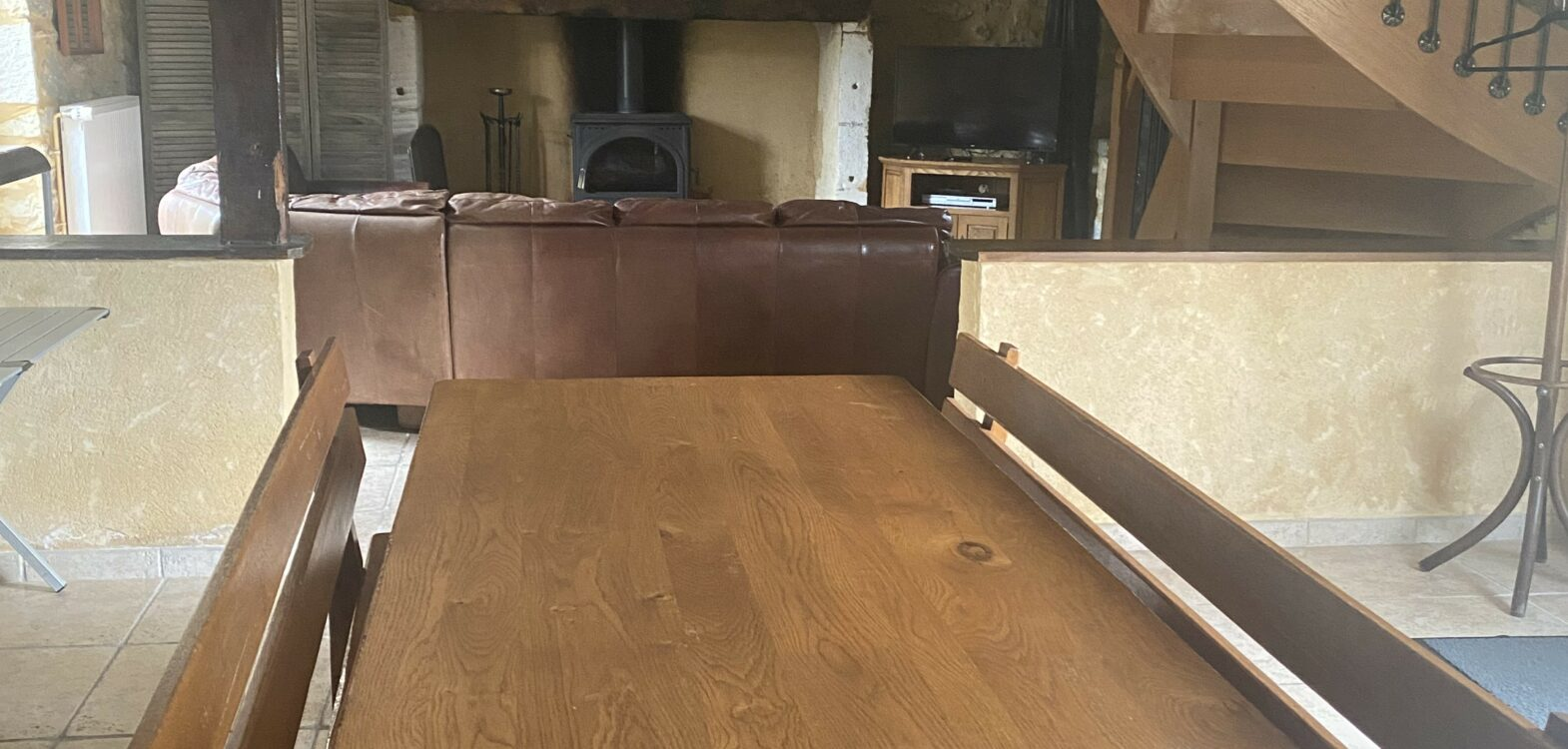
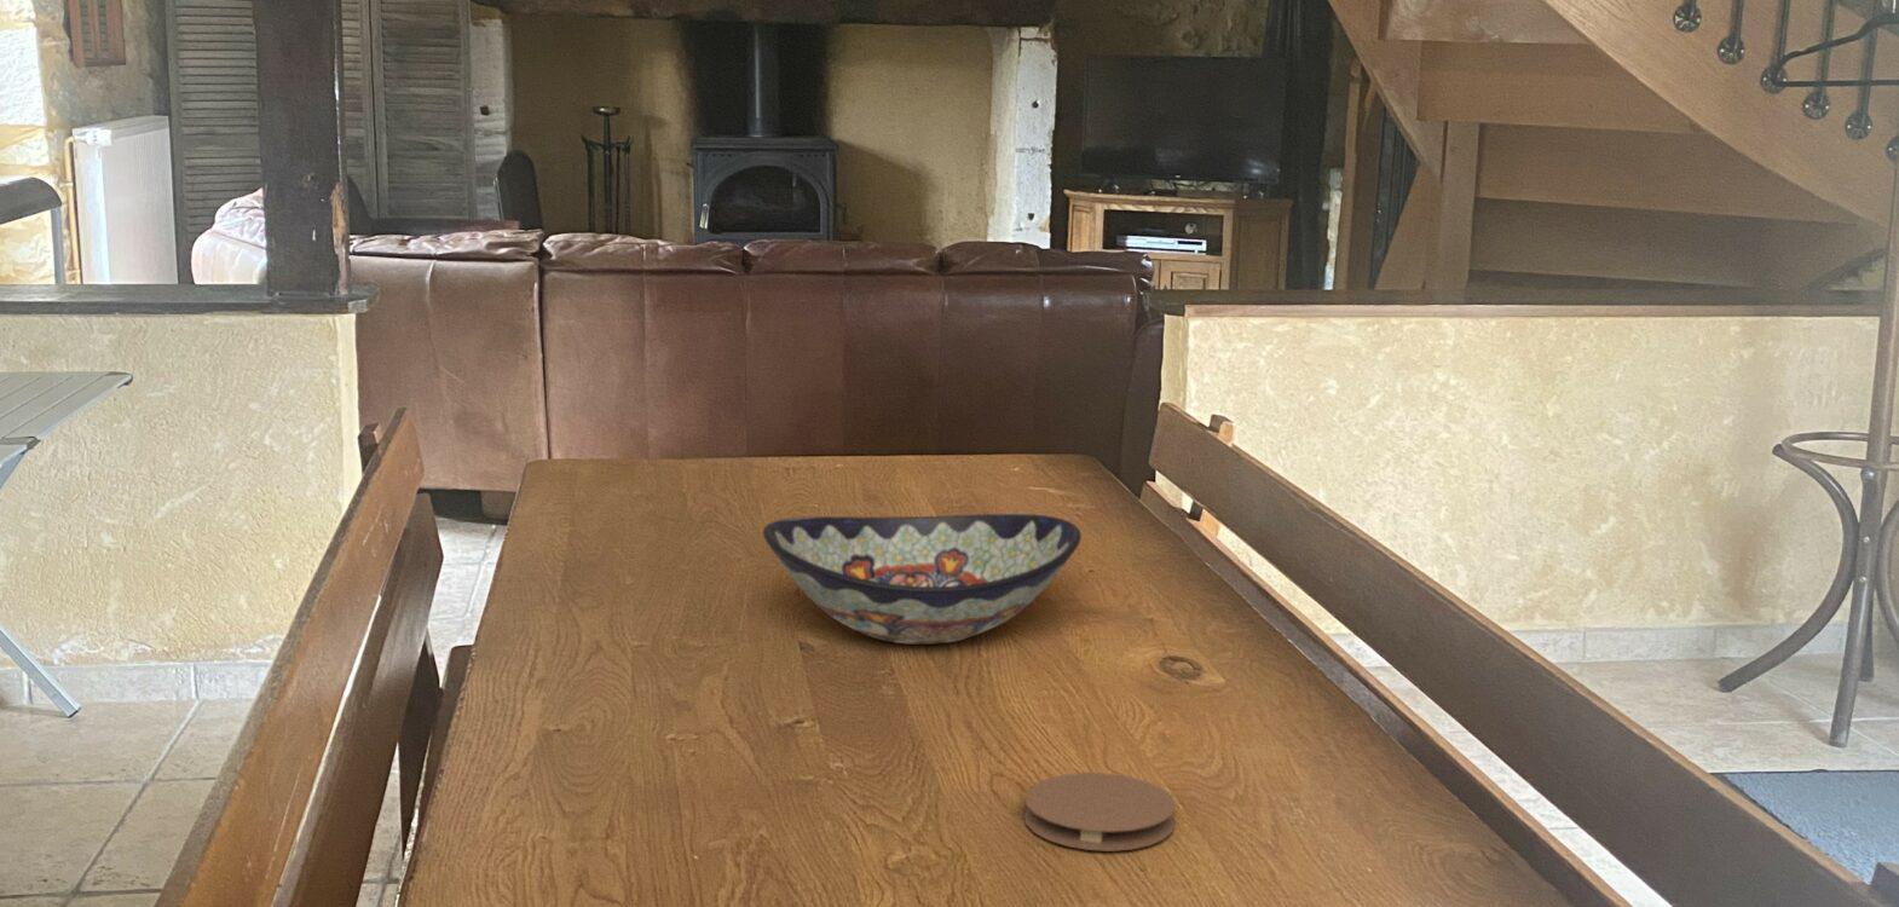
+ coaster (1098, 809)
+ decorative bowl (922, 580)
